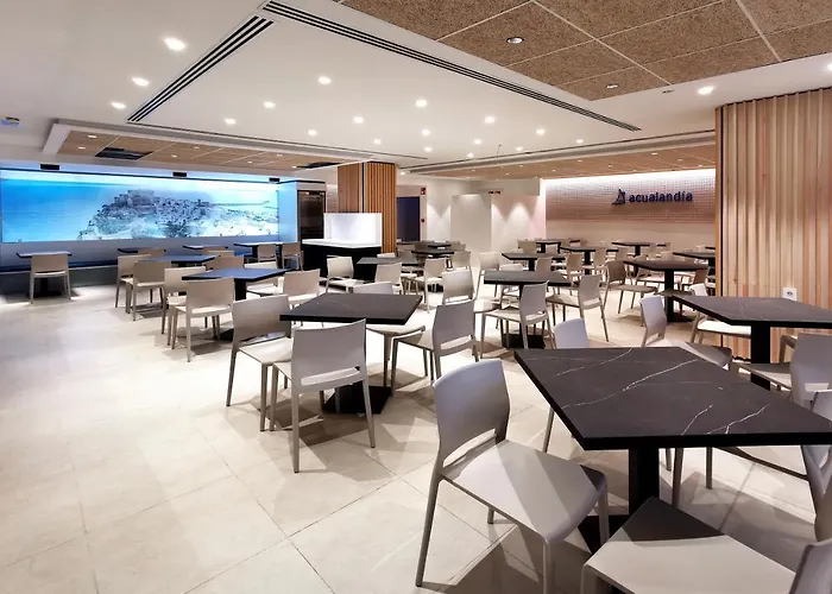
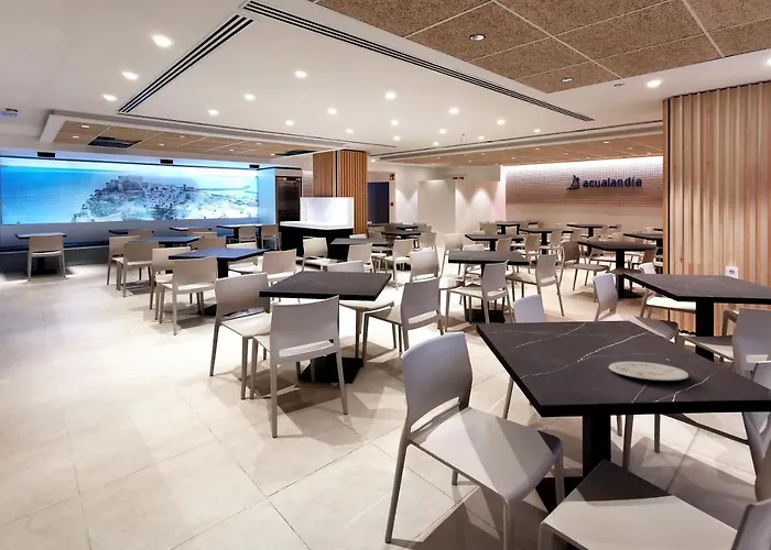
+ plate (647, 371)
